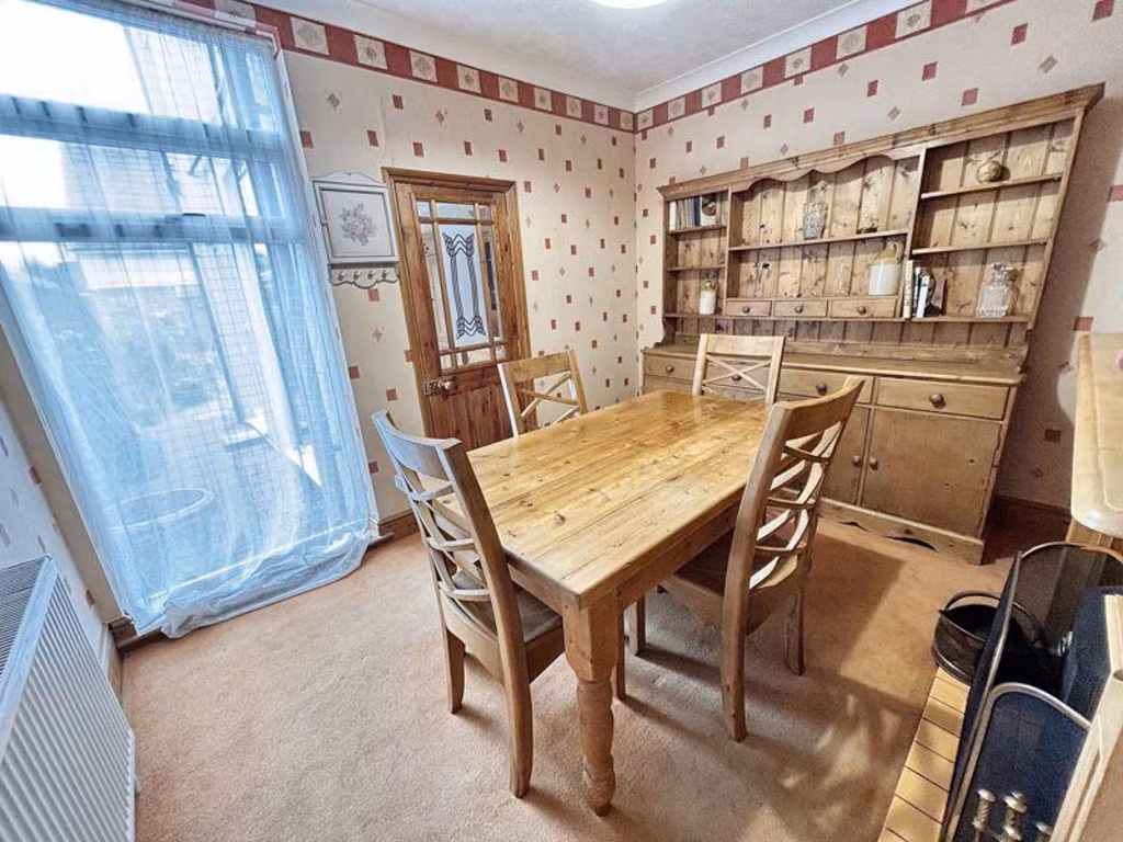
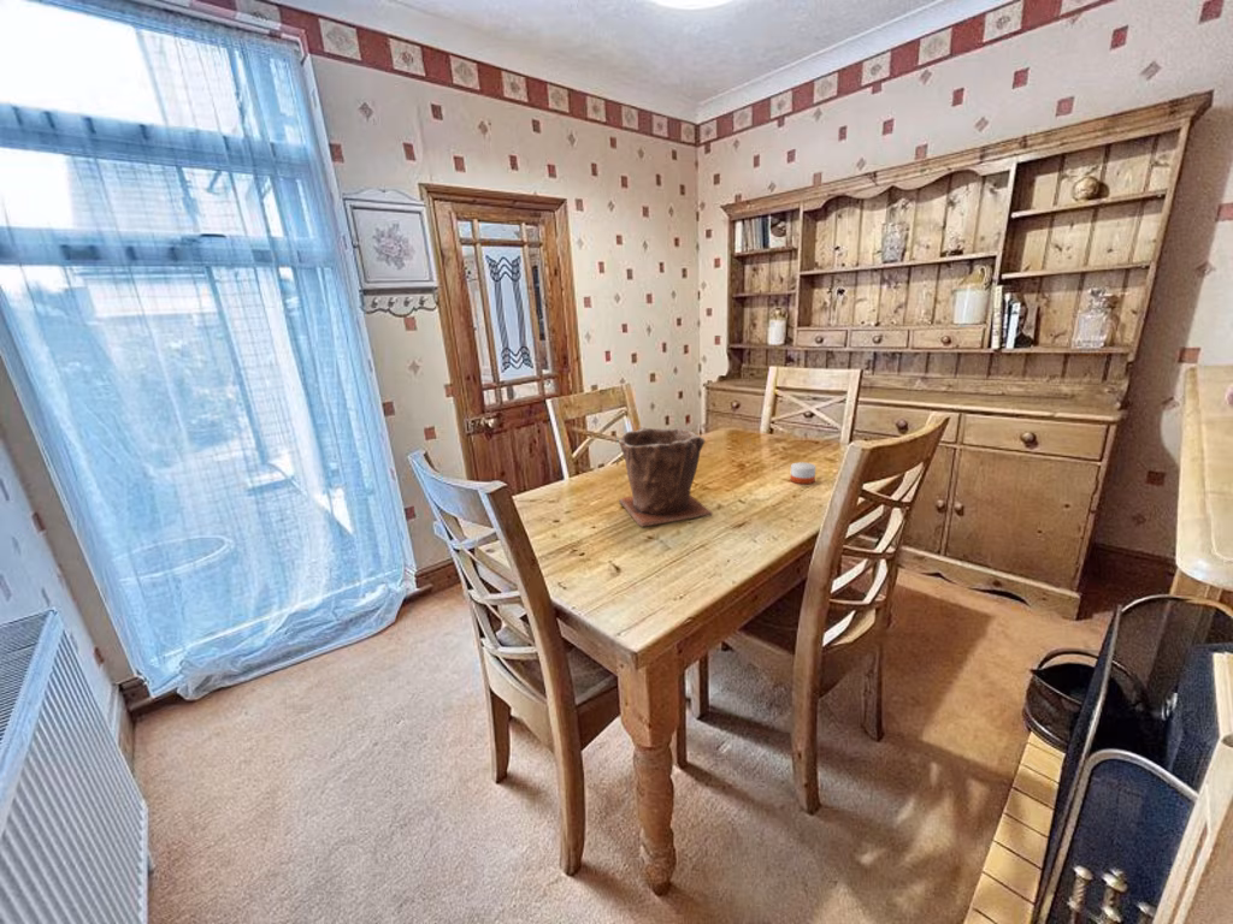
+ plant pot (662, 470)
+ candle (803, 464)
